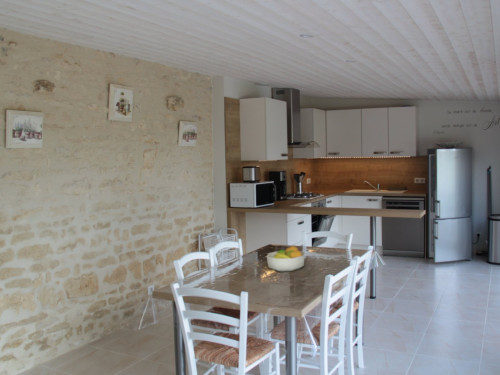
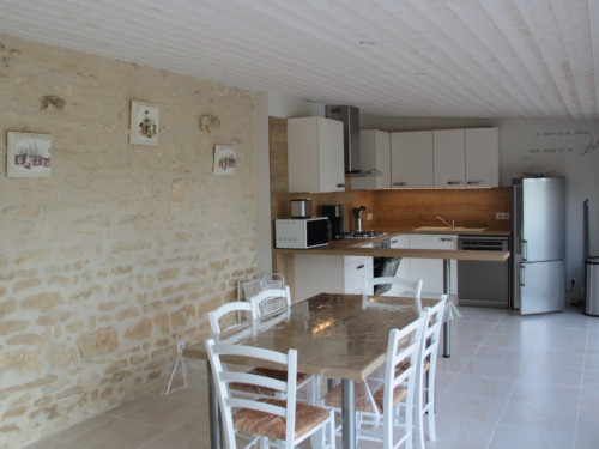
- fruit bowl (286, 257)
